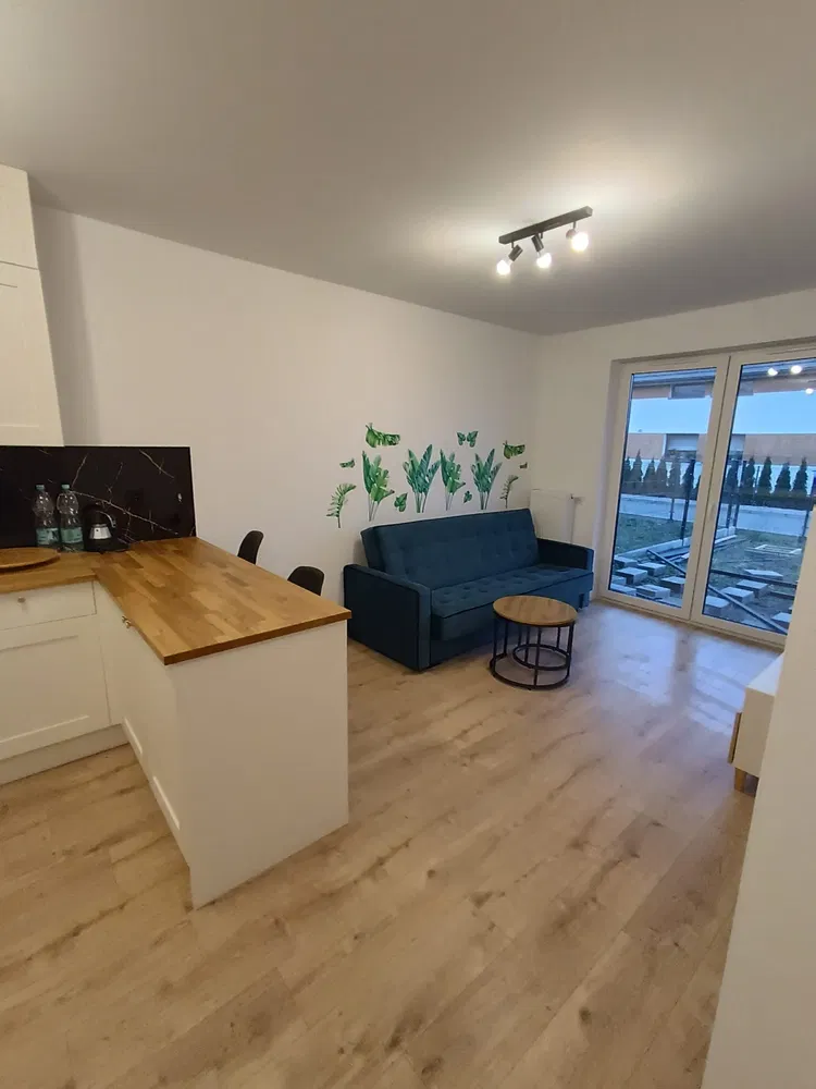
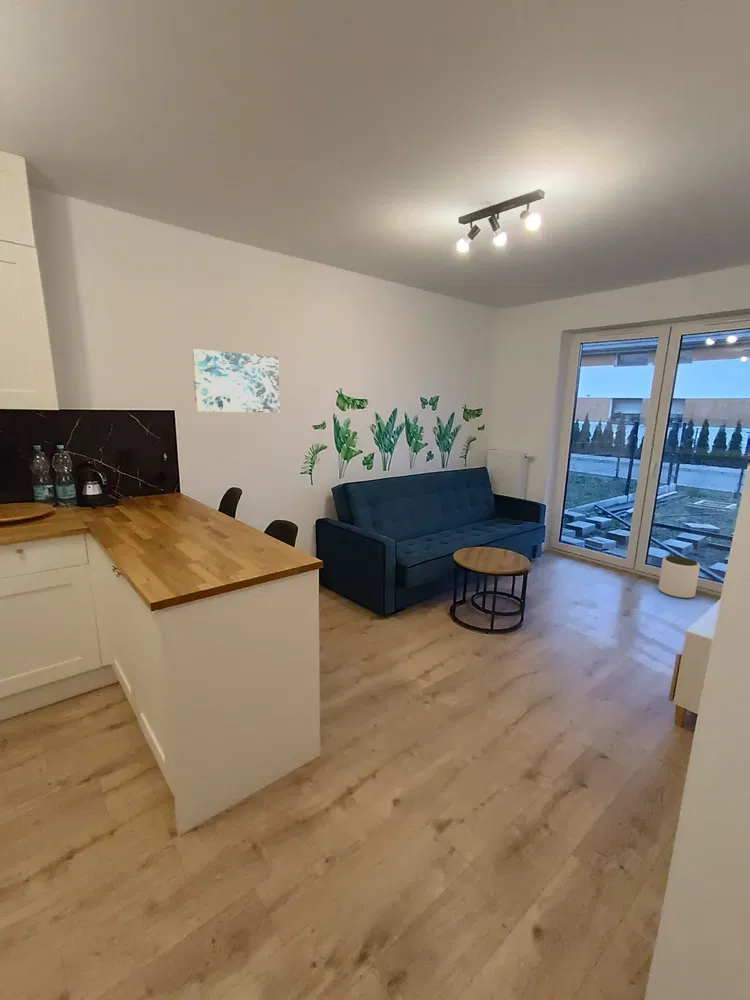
+ plant pot (678, 576)
+ wall art (238, 382)
